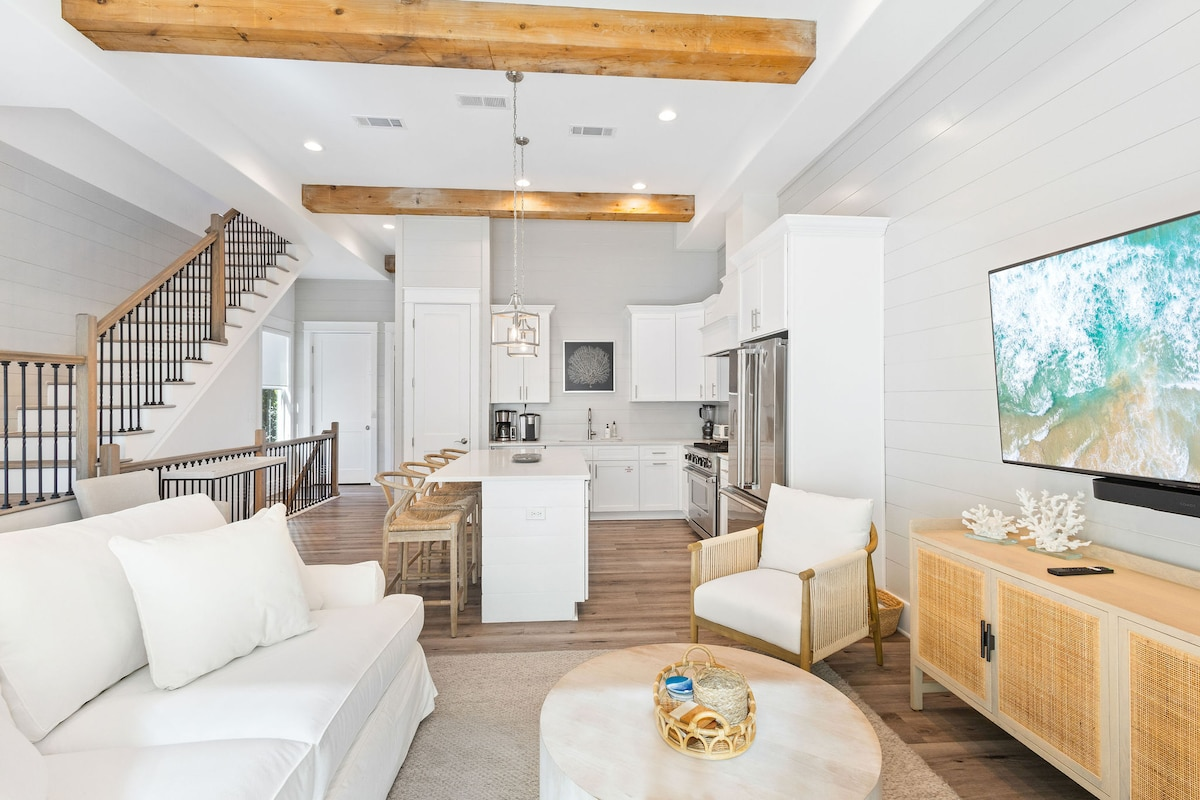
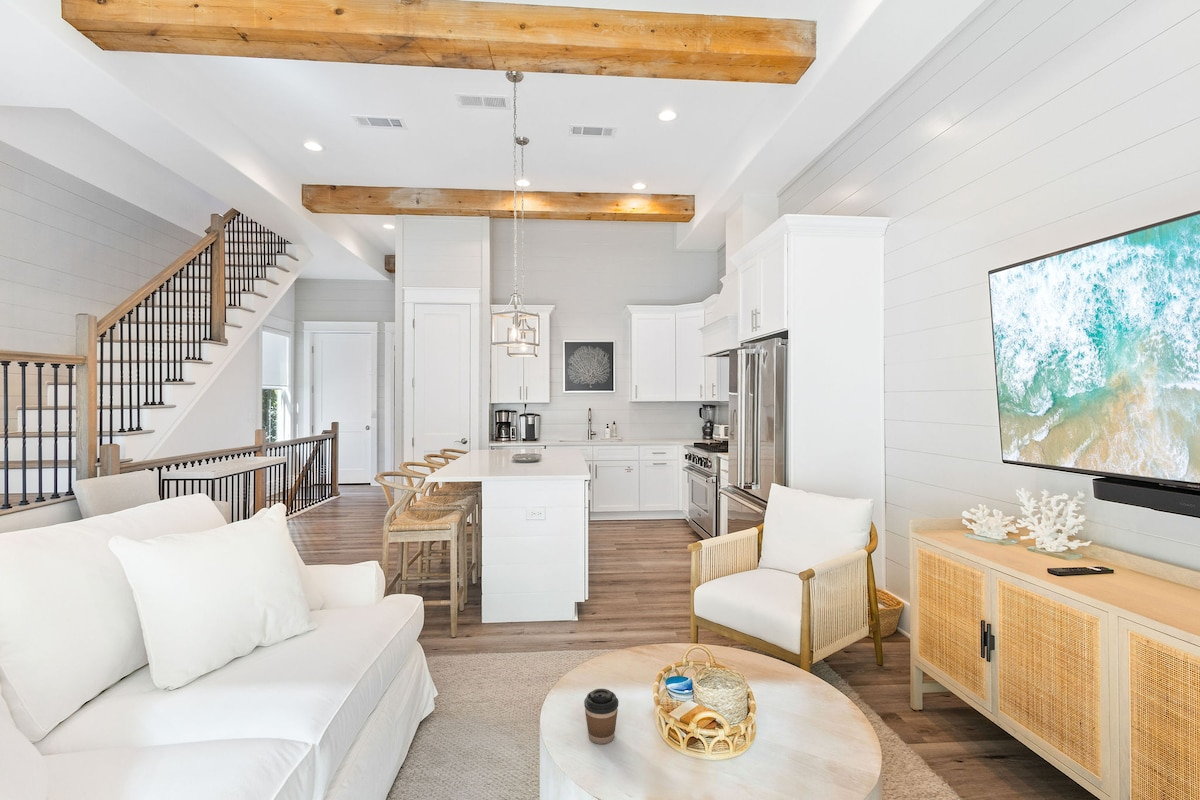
+ coffee cup (601, 713)
